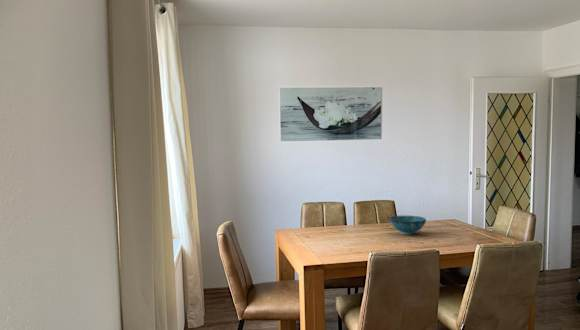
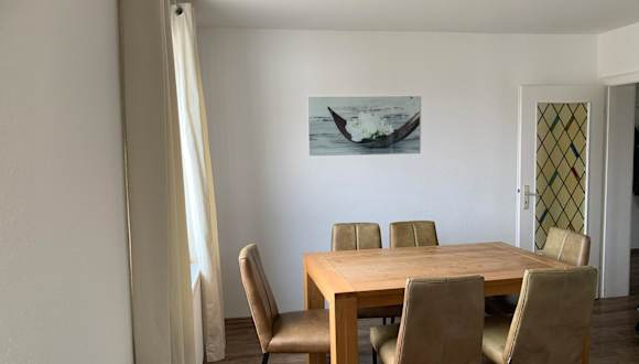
- decorative bowl (407, 225)
